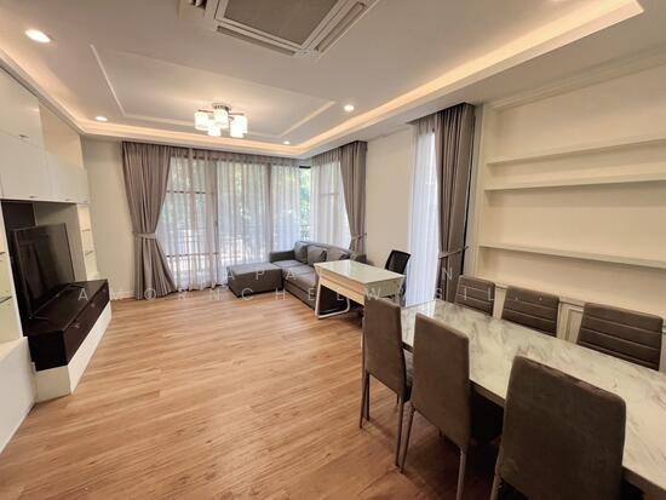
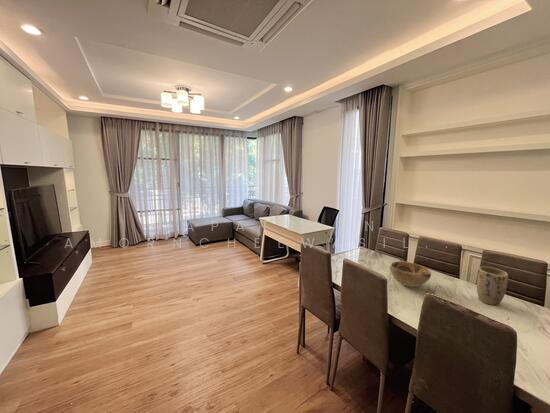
+ plant pot (490, 286)
+ decorative bowl (409, 275)
